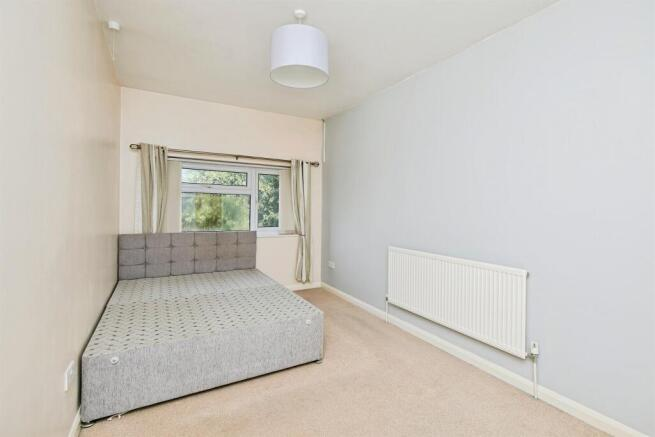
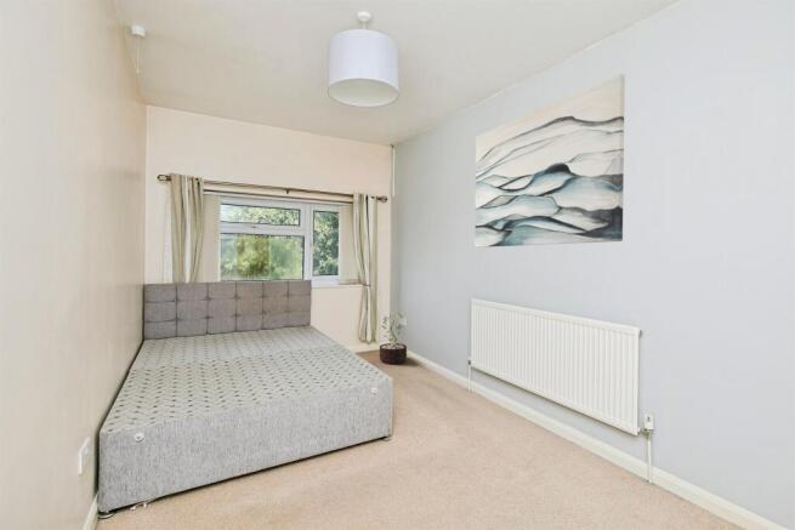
+ wall art (534, 177)
+ decorative plant (392, 337)
